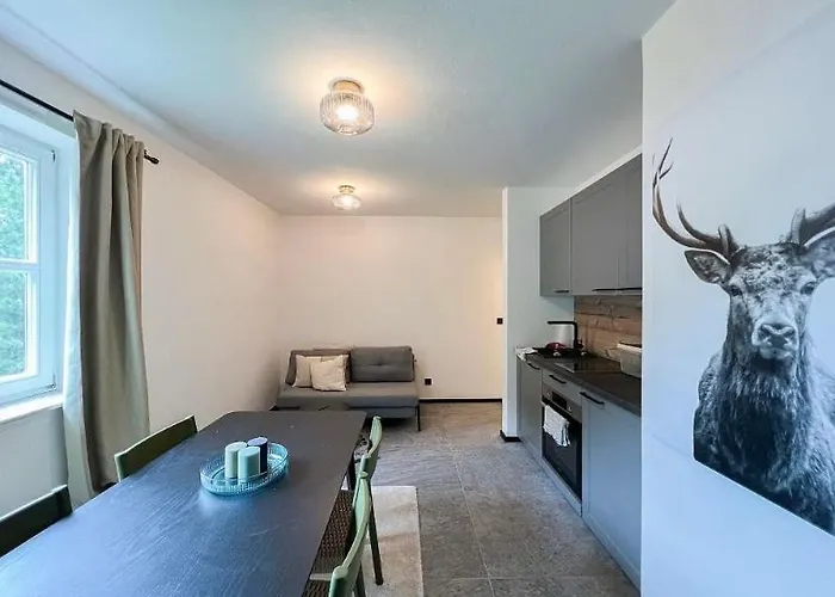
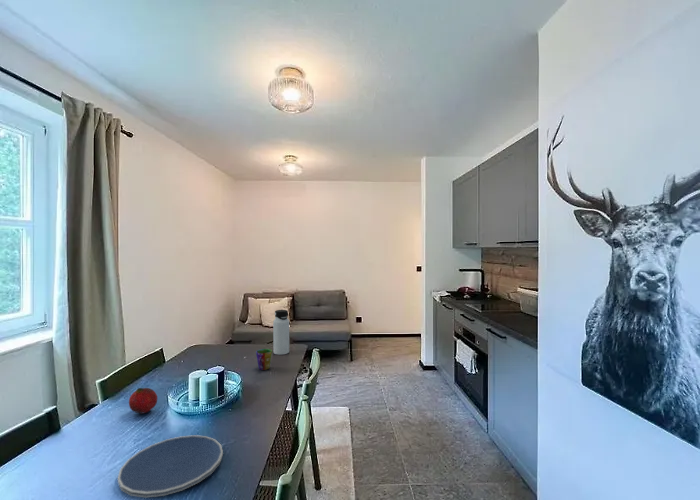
+ water bottle (281, 331)
+ plate (173, 463)
+ cup (263, 360)
+ fruit (143, 399)
